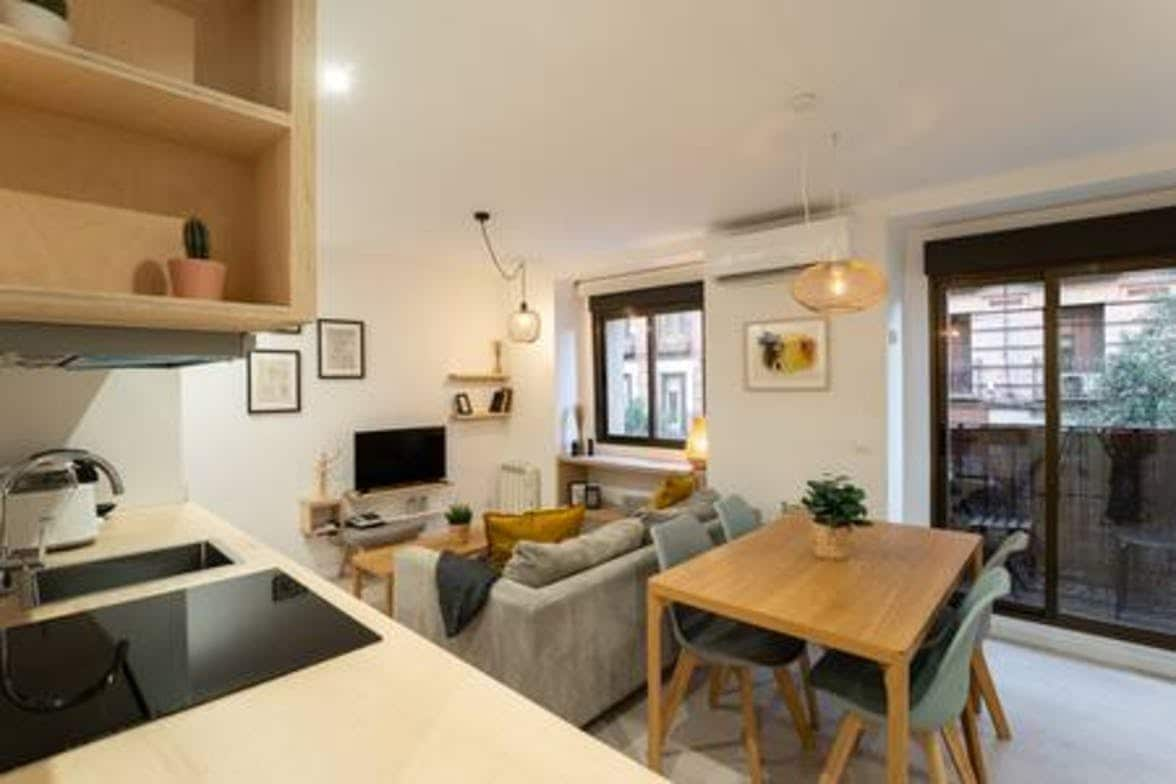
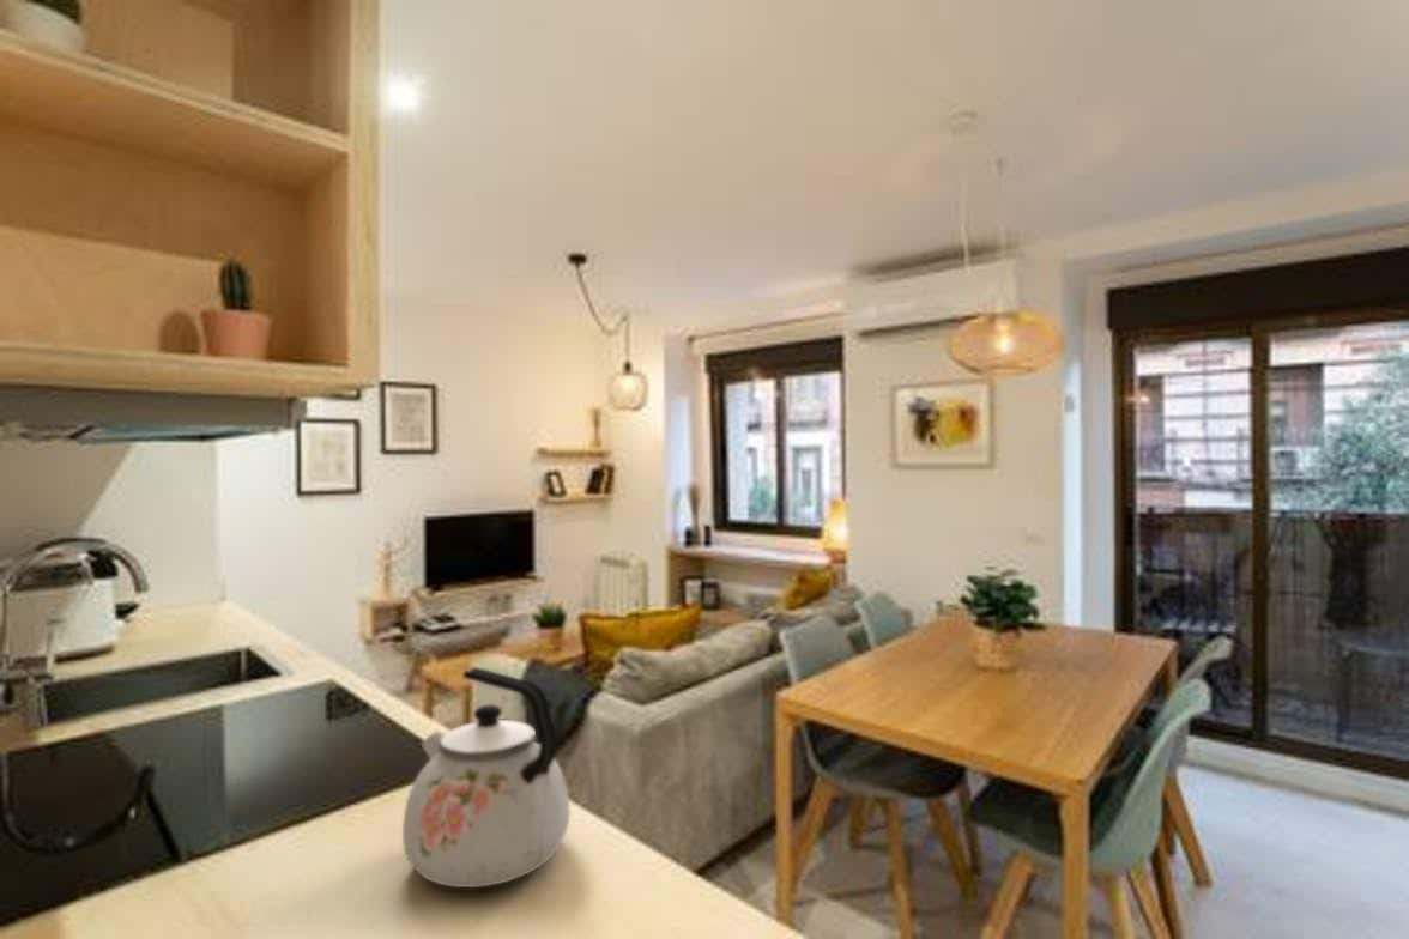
+ kettle (485, 764)
